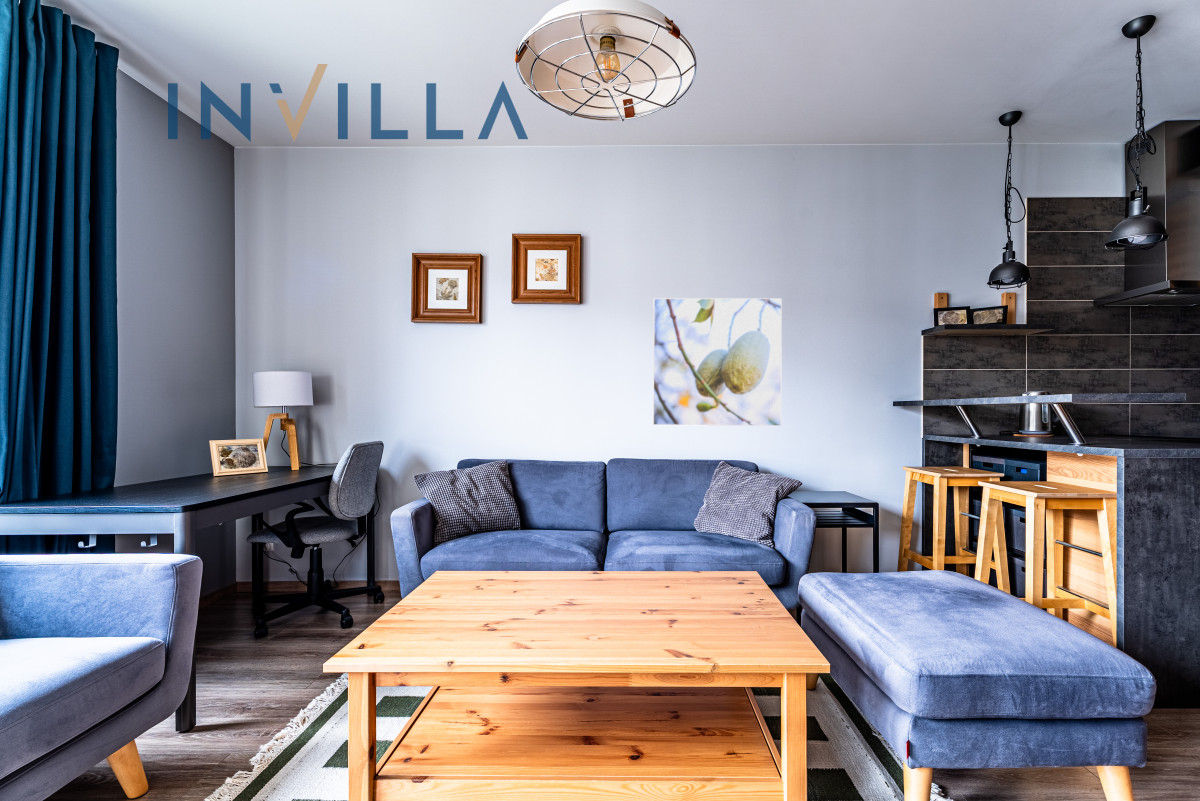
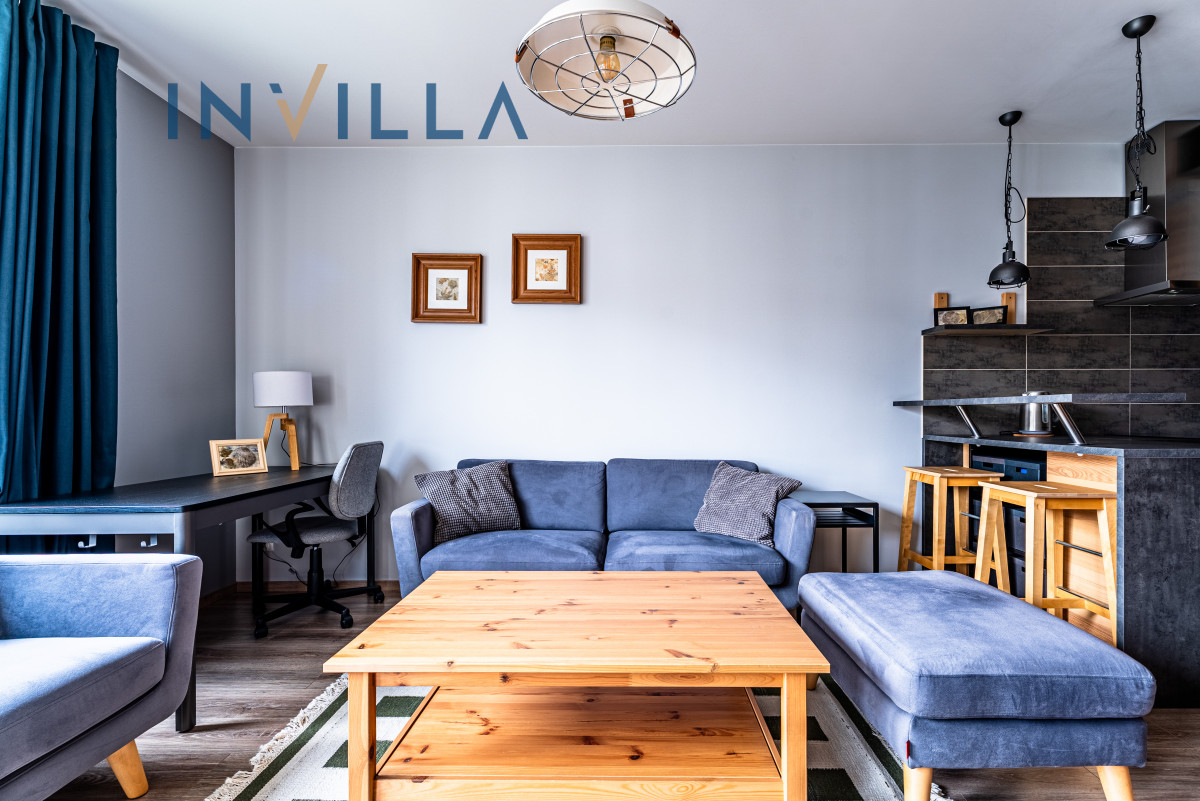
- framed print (716, 362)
